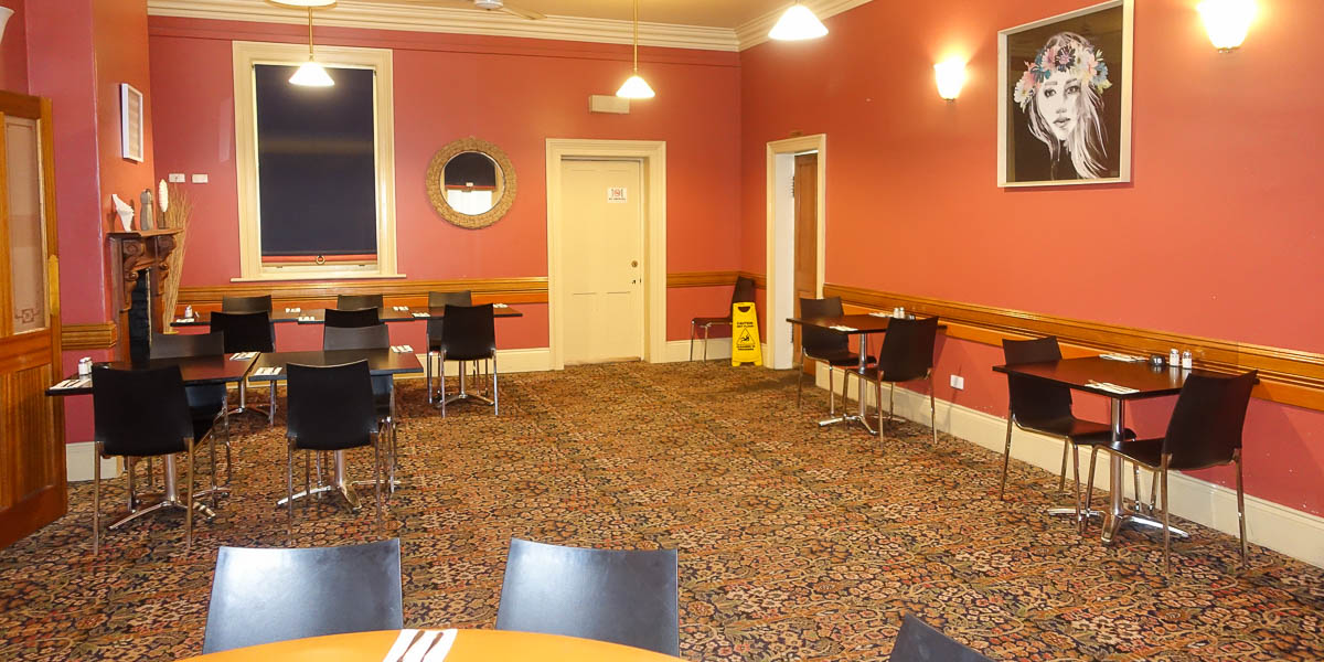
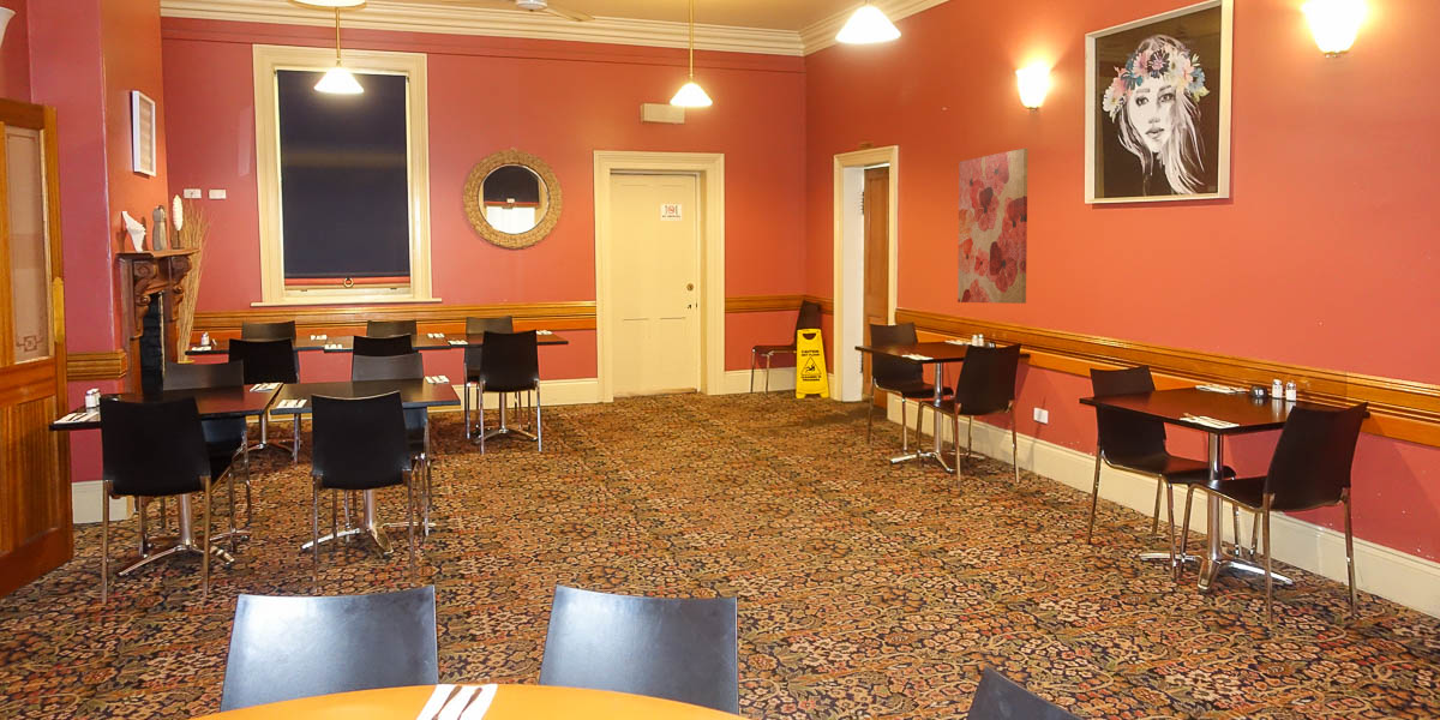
+ wall art (990, 229)
